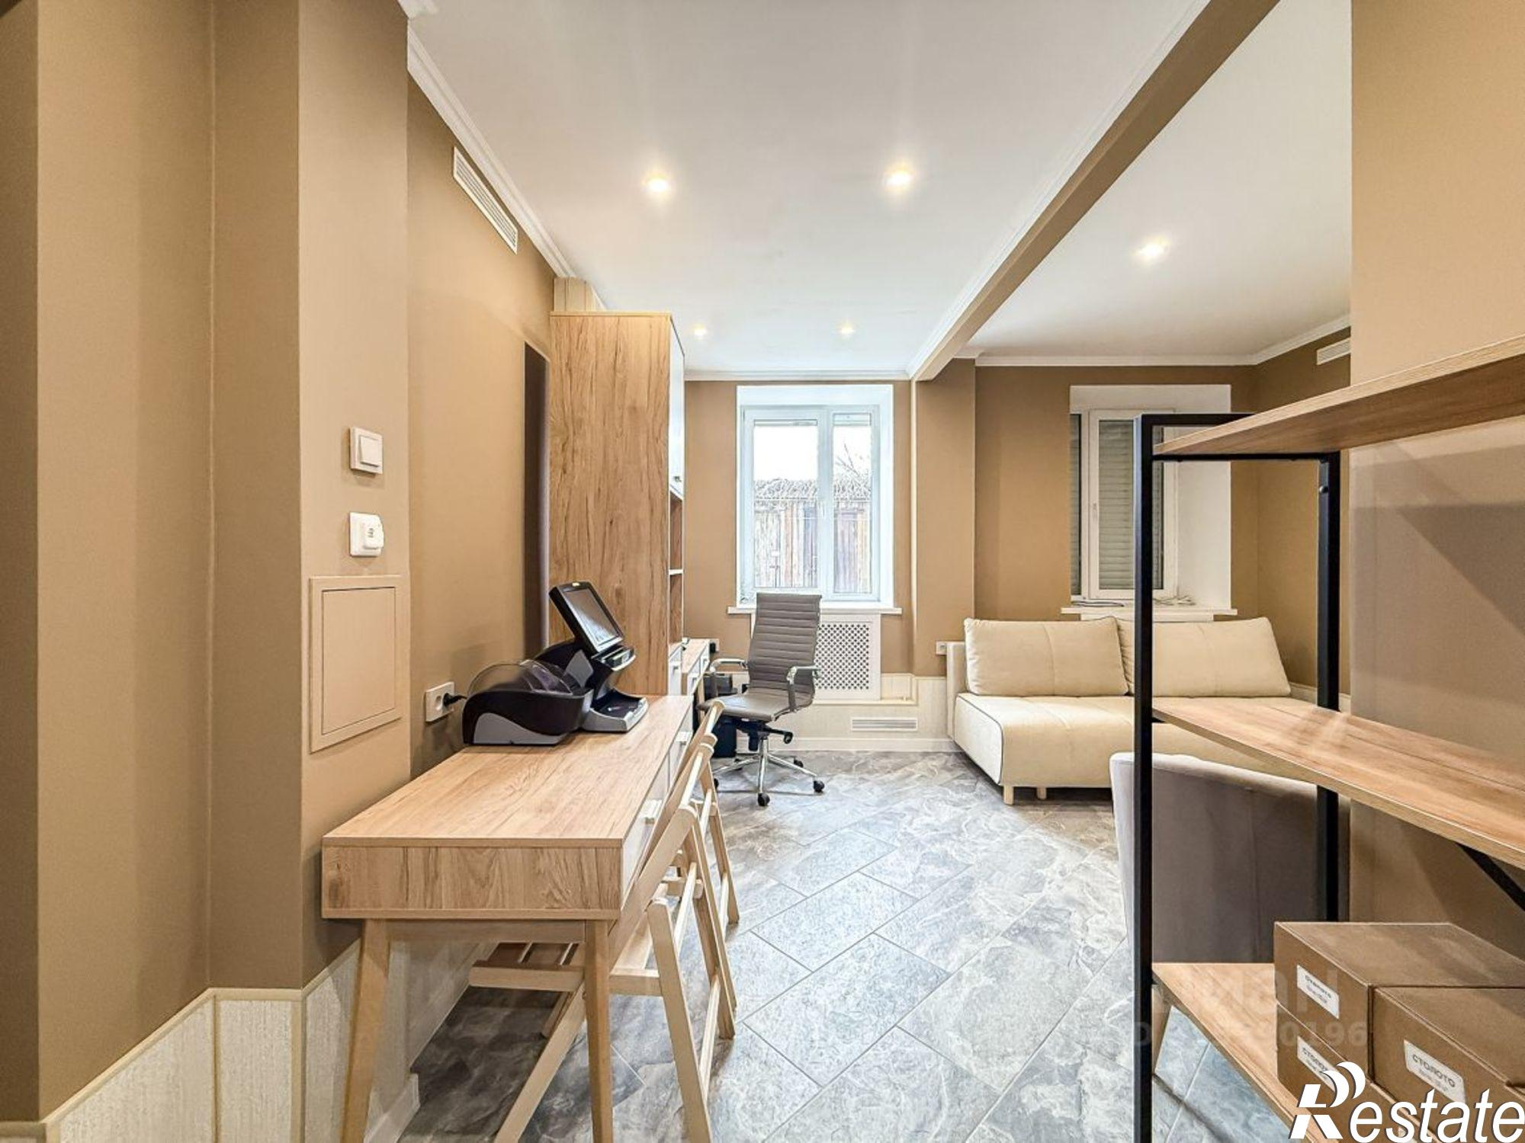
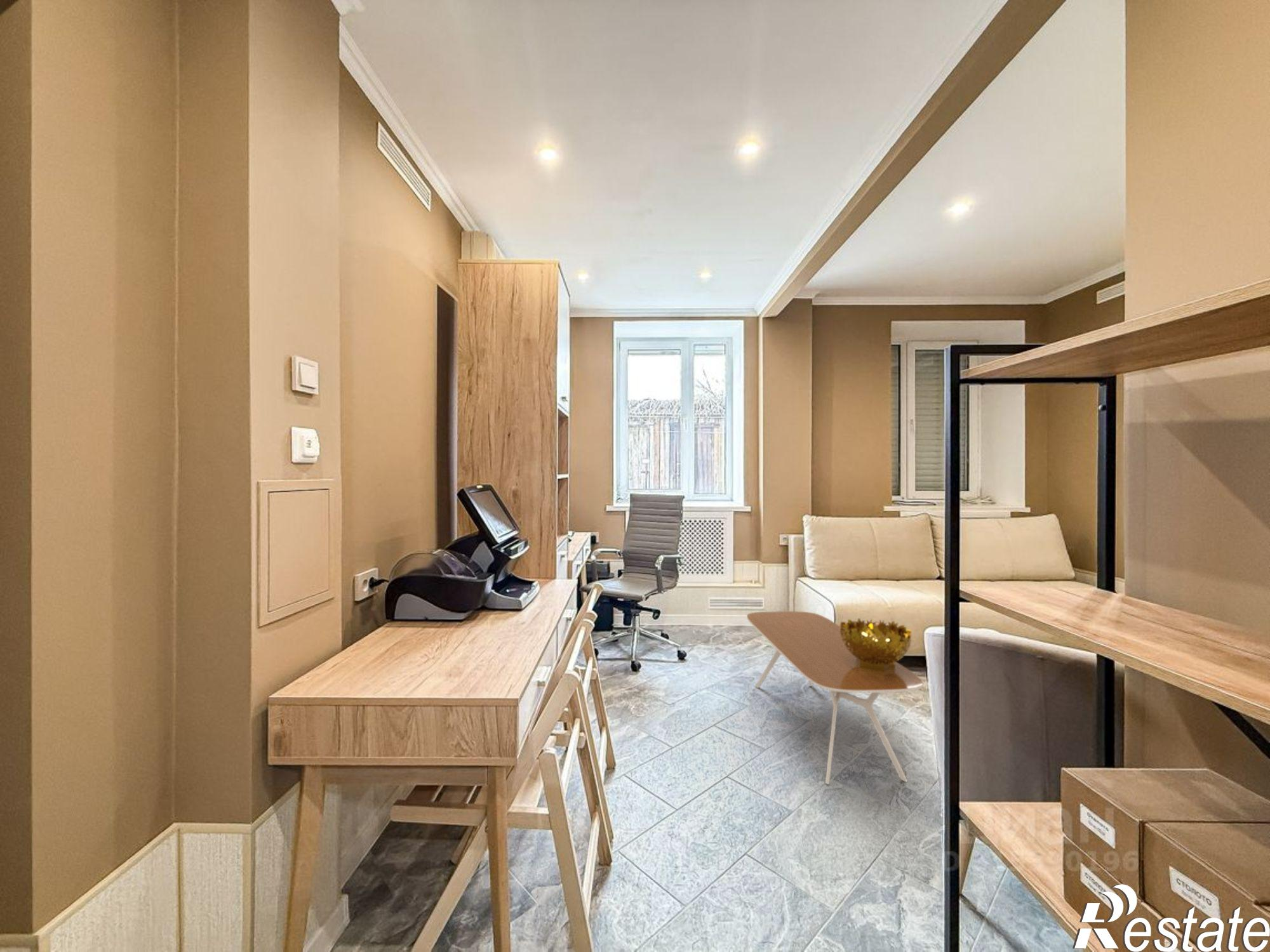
+ coffee table (817, 684)
+ decorative bowl (874, 644)
